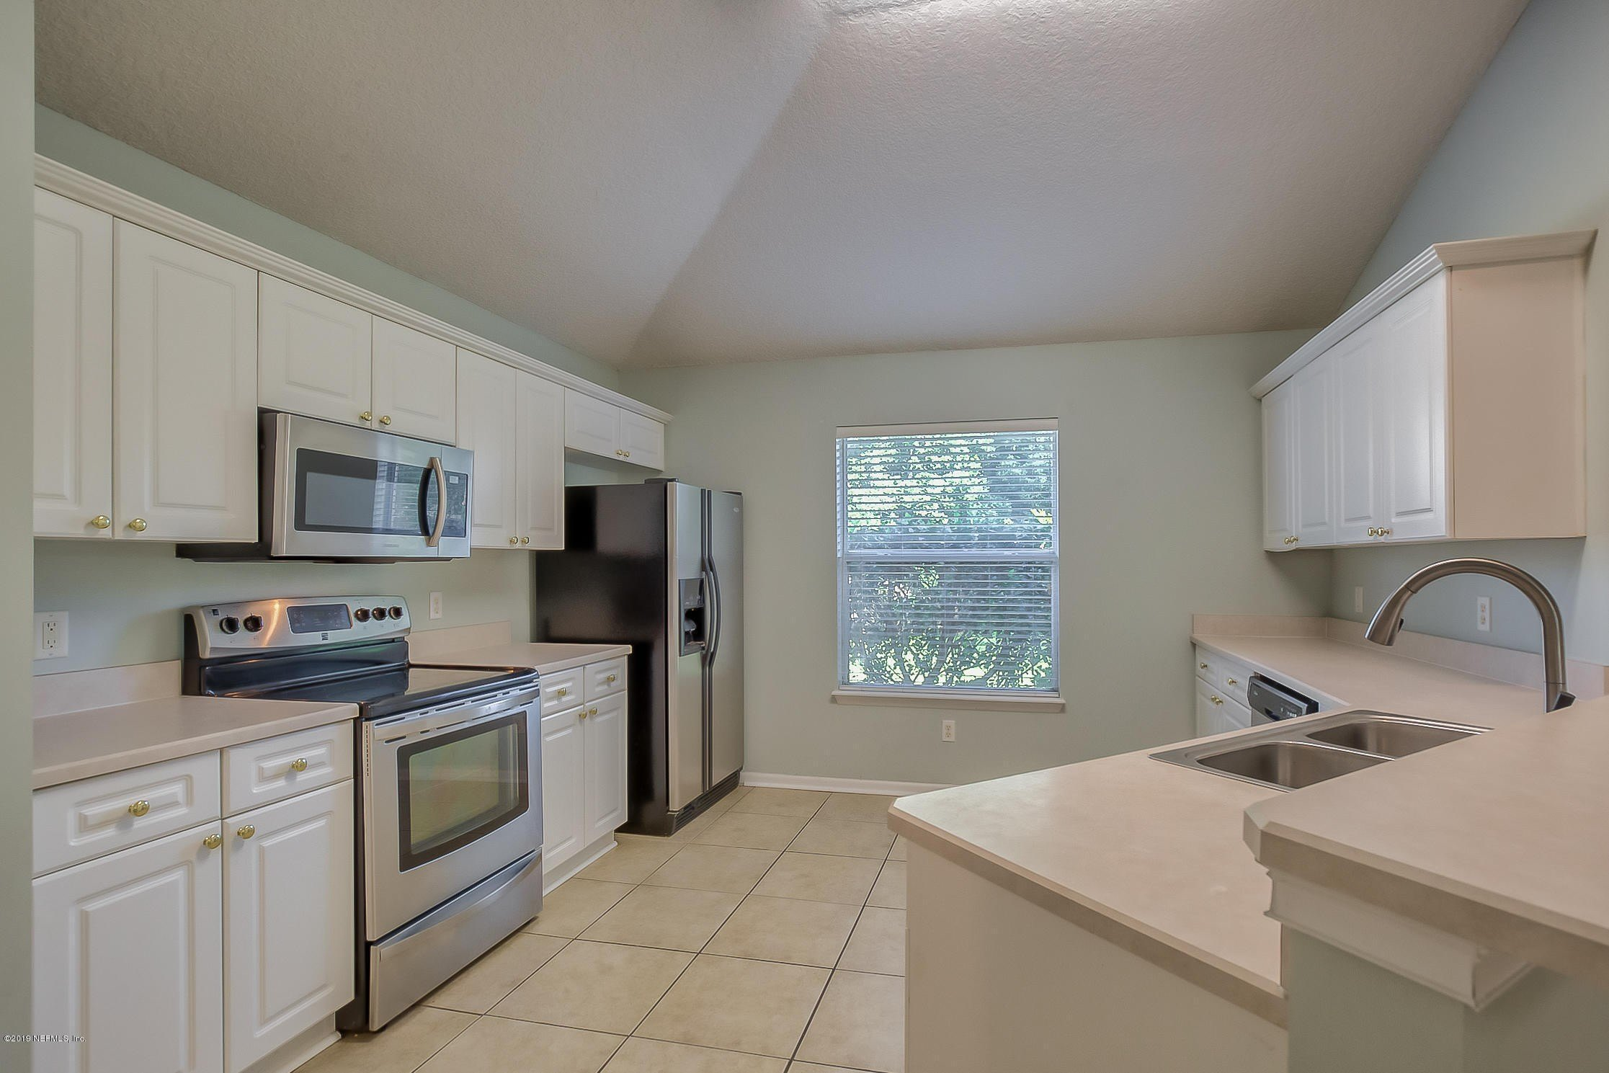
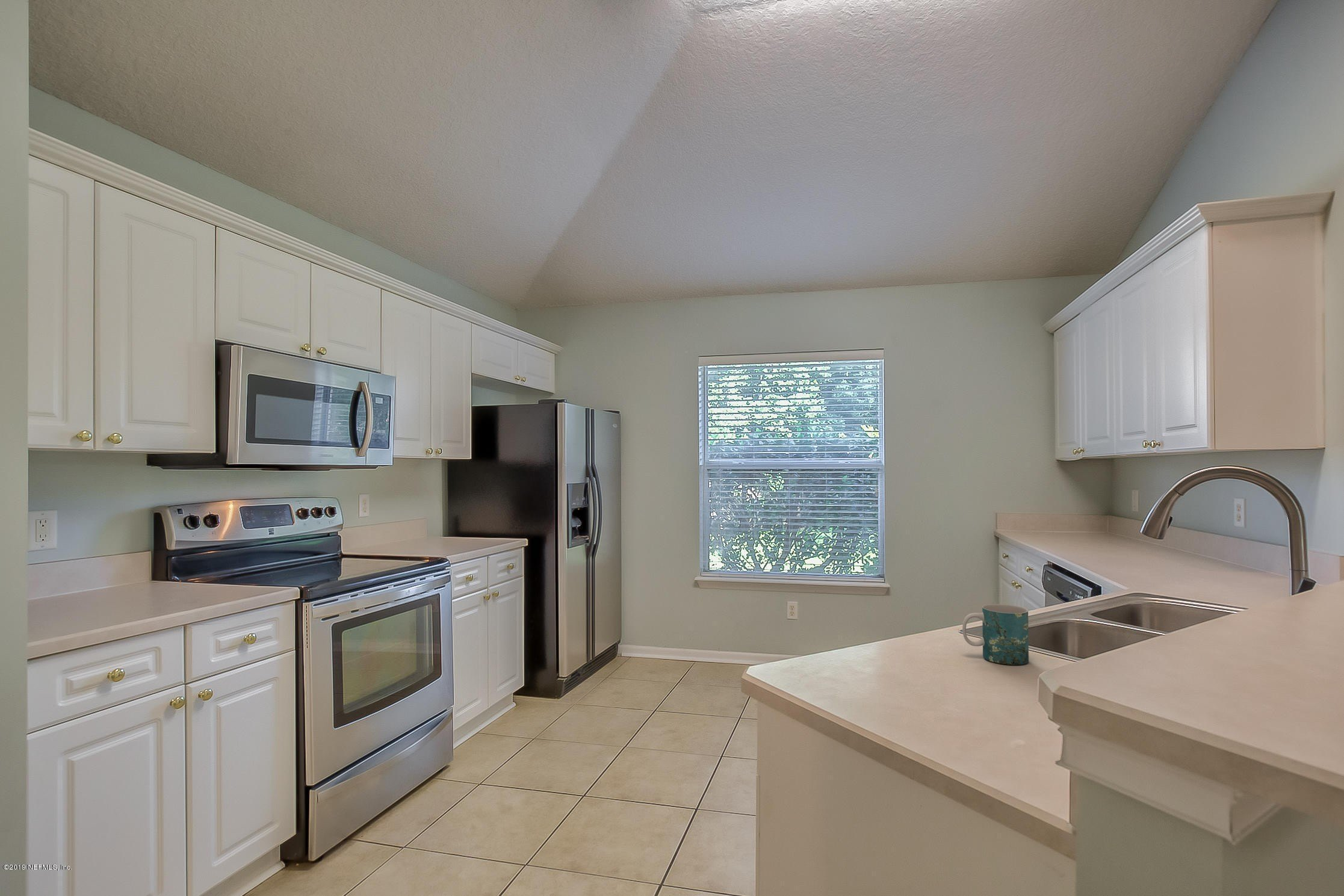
+ mug (995, 632)
